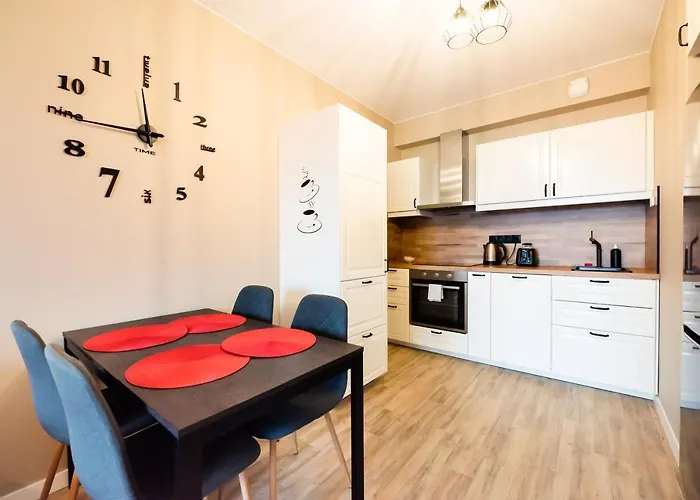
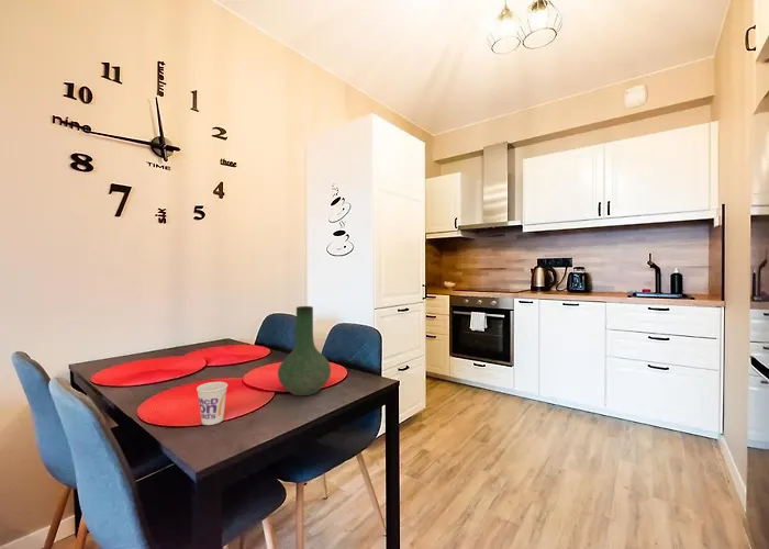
+ vase (304, 348)
+ cup (212, 403)
